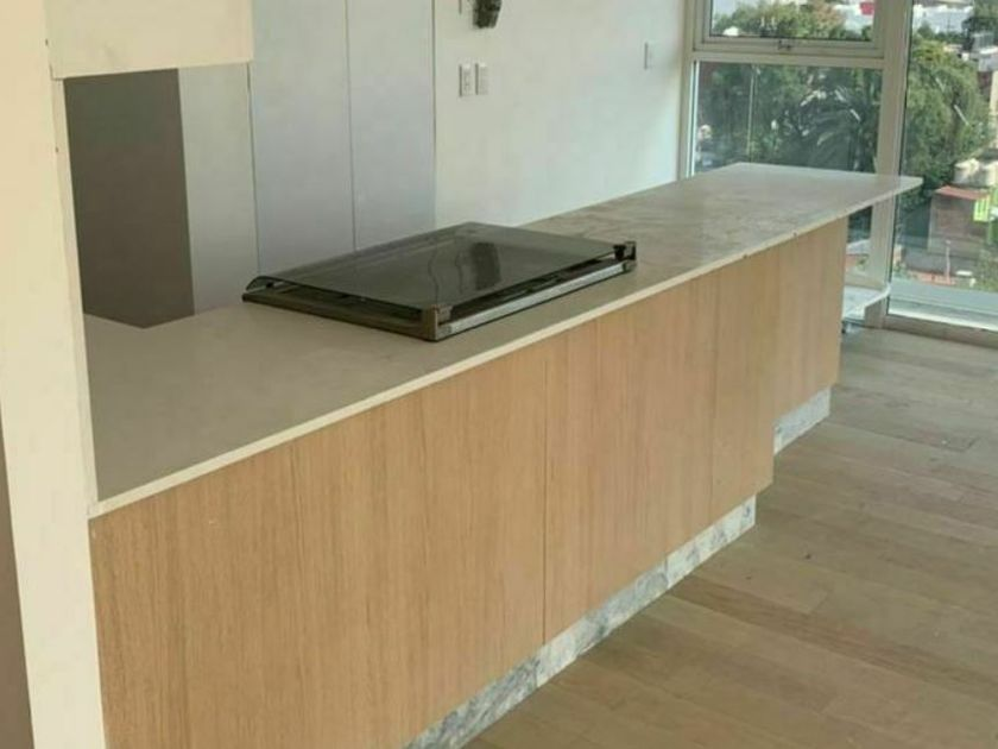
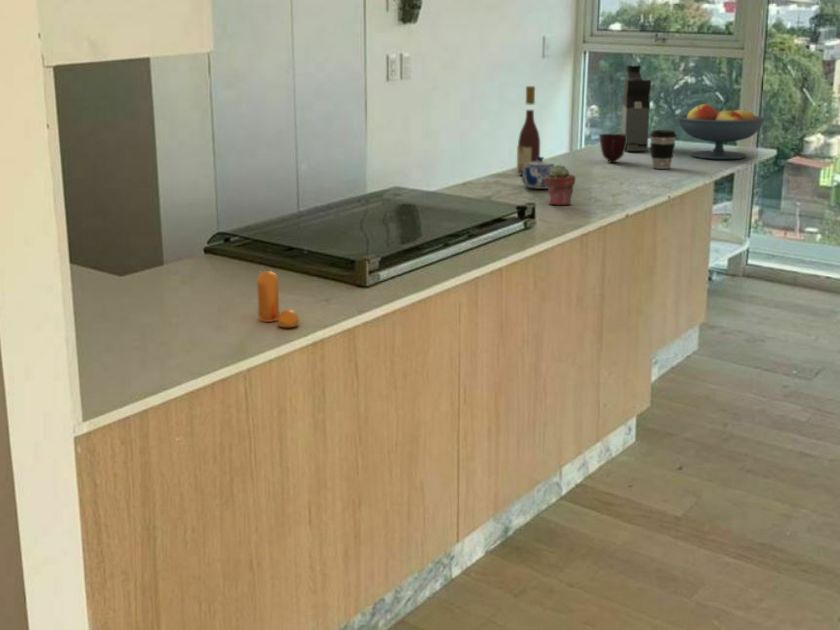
+ coffee maker (635, 108)
+ wine bottle (529, 131)
+ potted succulent (560, 184)
+ teapot (538, 172)
+ fruit bowl (720, 129)
+ pepper shaker (277, 297)
+ coffee cup (662, 149)
+ mug (613, 149)
